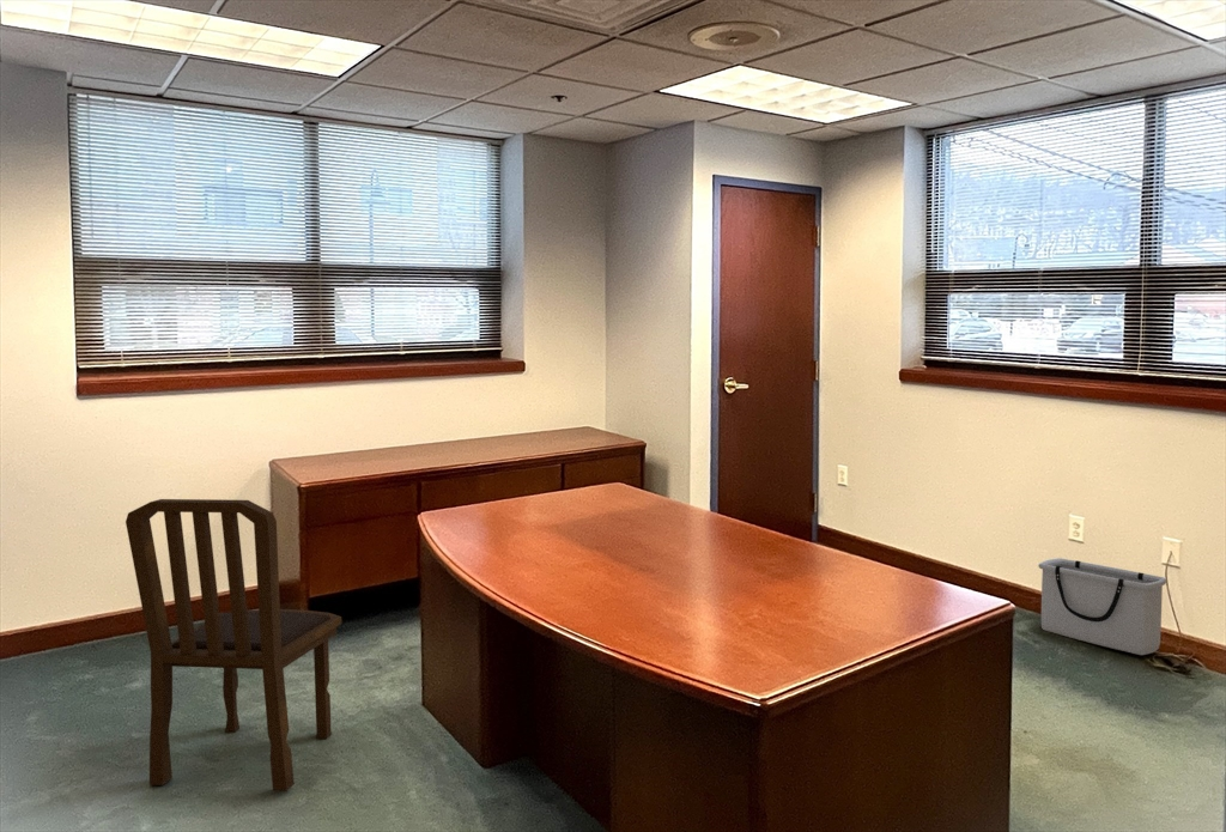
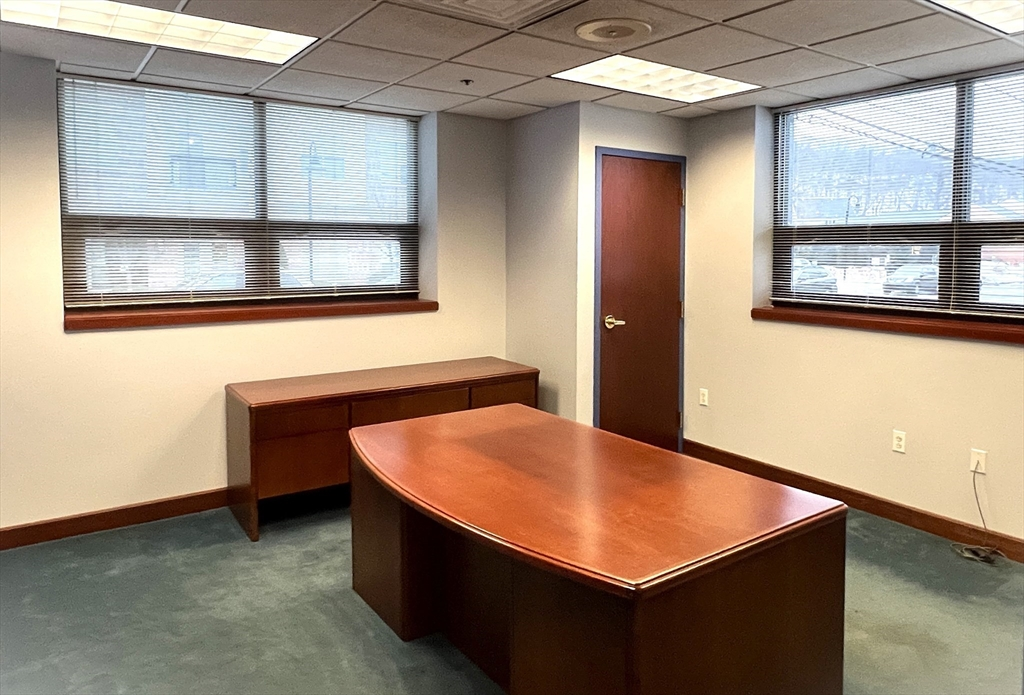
- chair (249, 623)
- storage bin (1099, 605)
